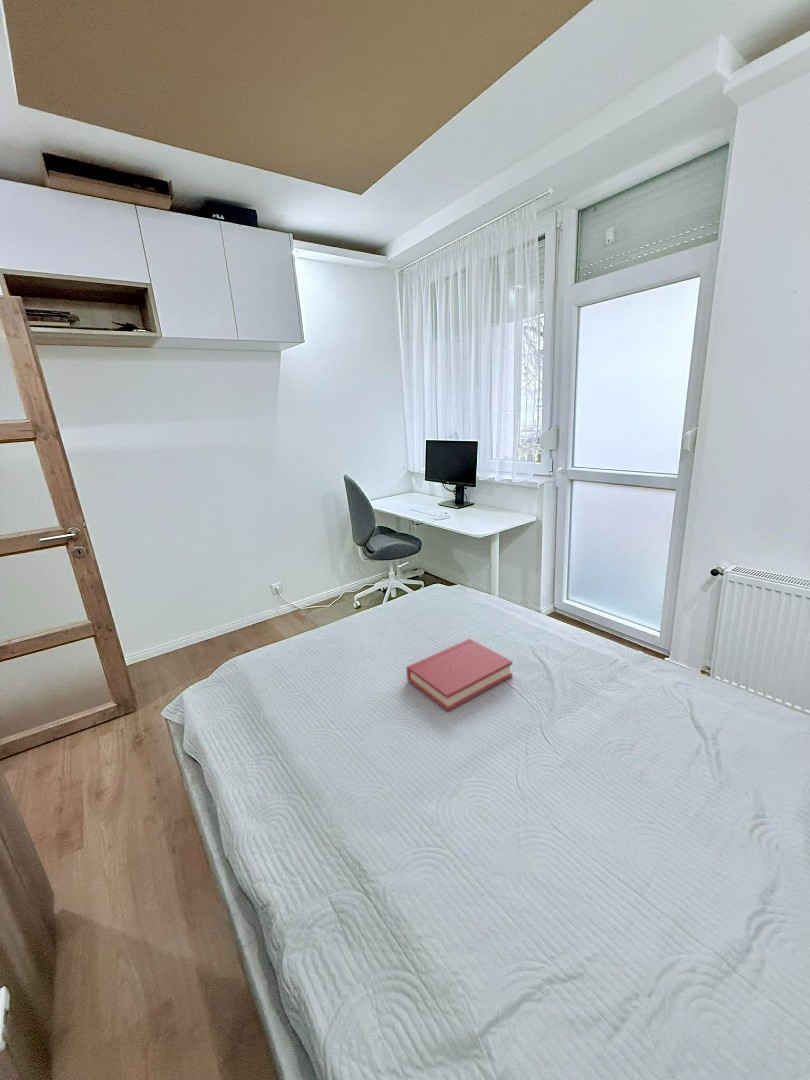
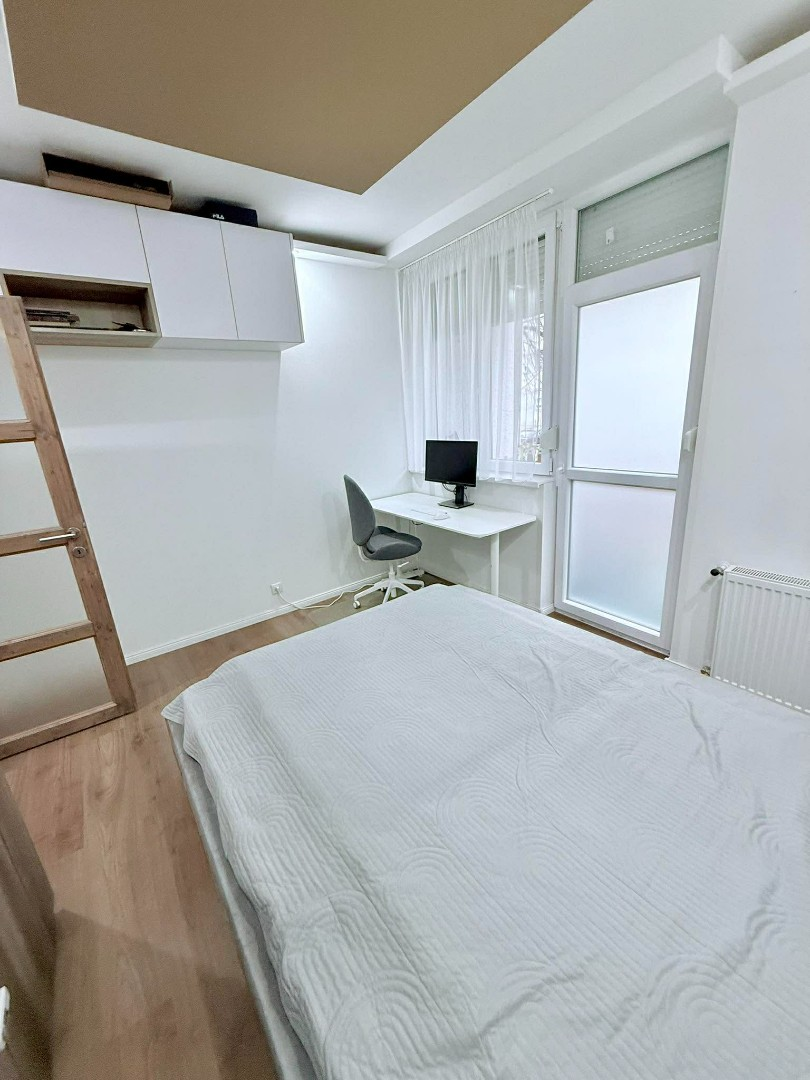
- hardback book (459, 671)
